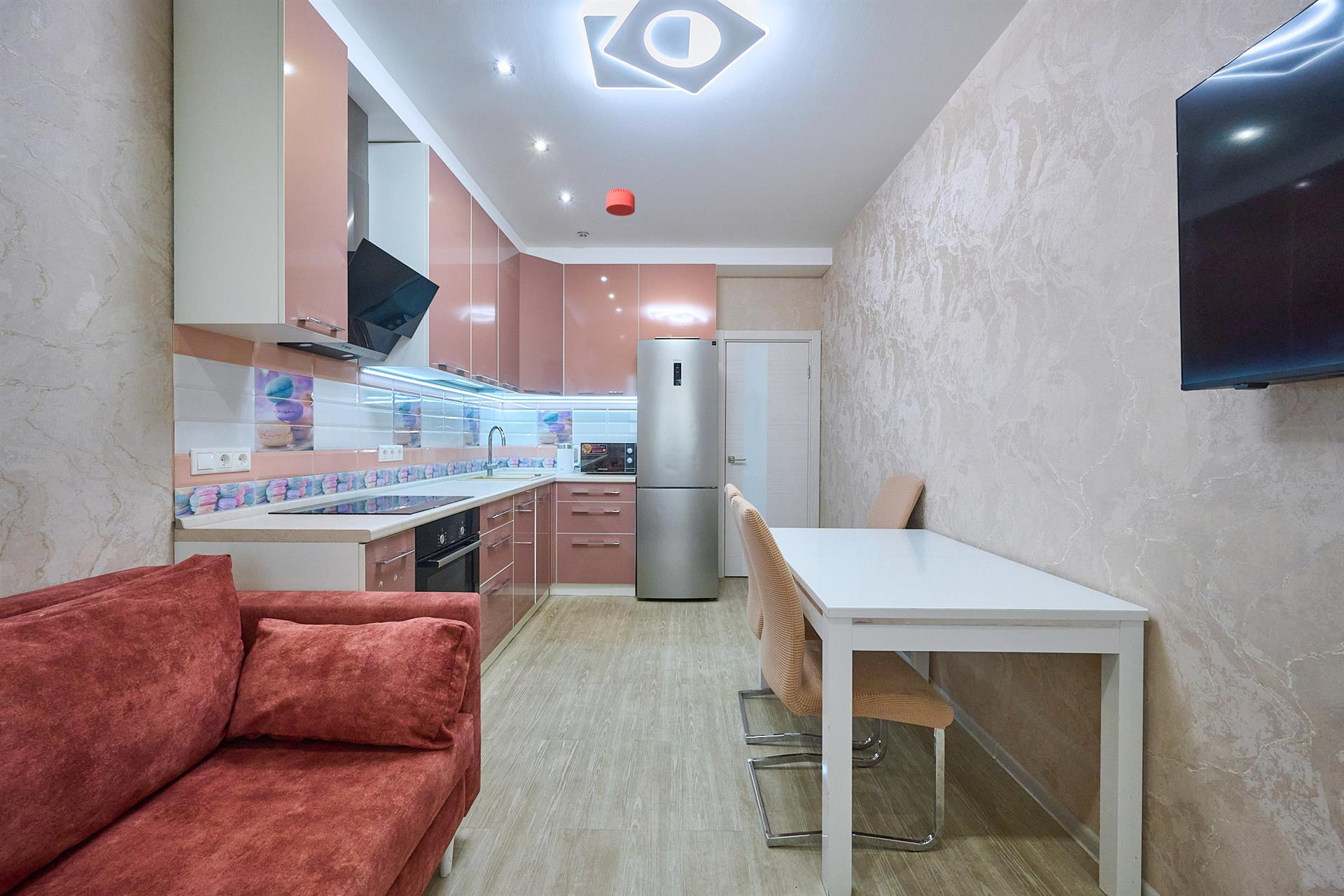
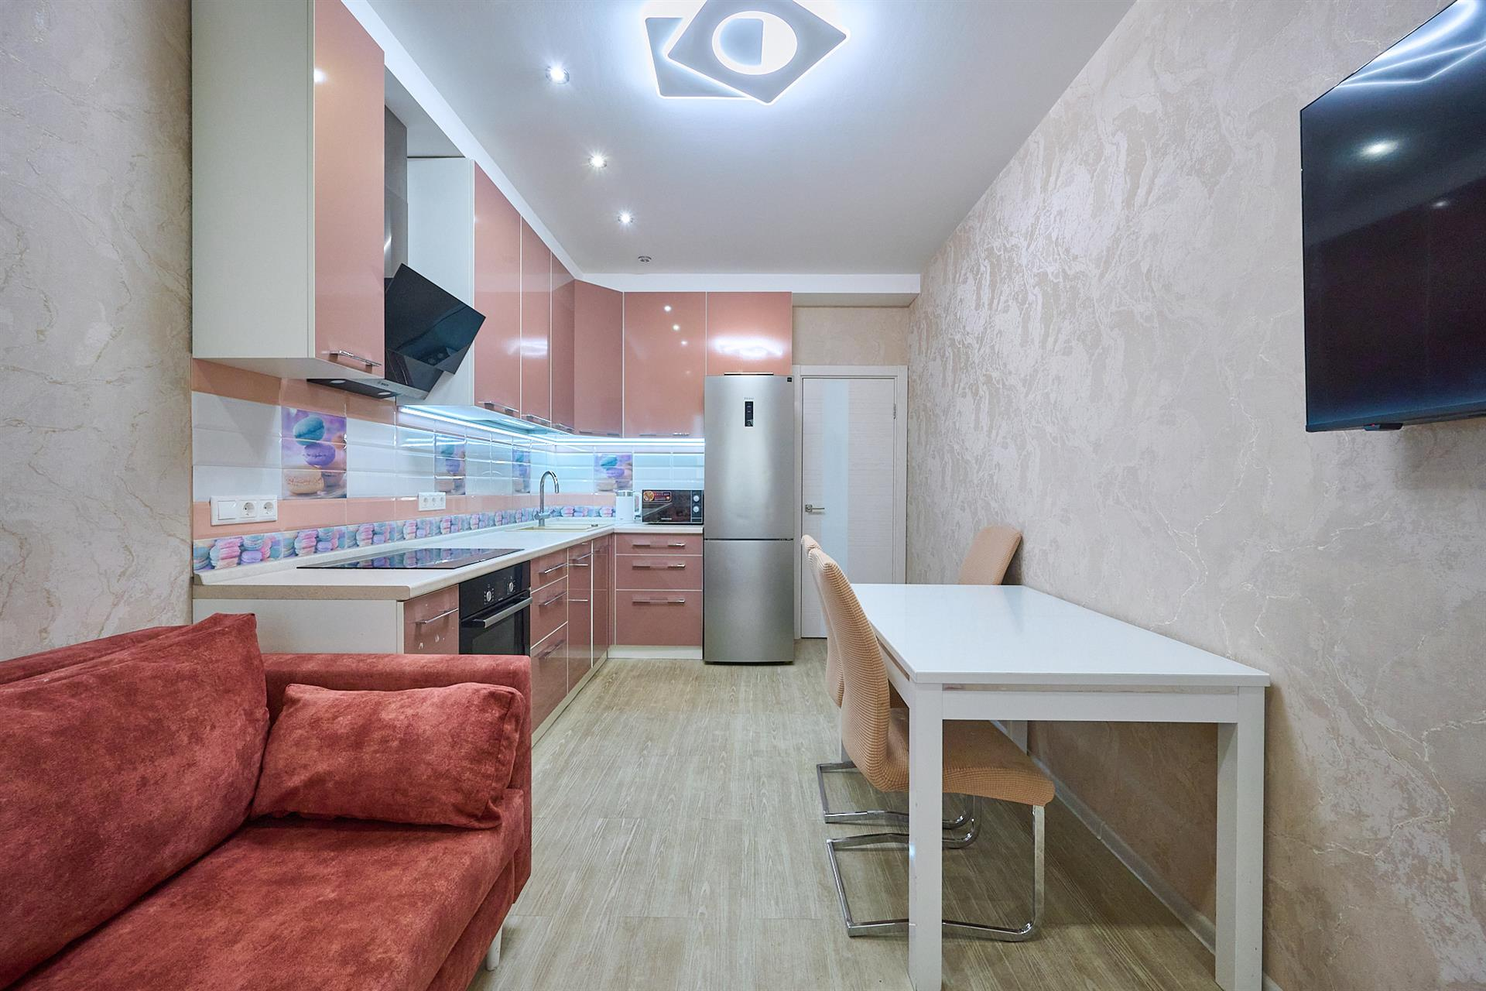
- smoke detector (620, 202)
